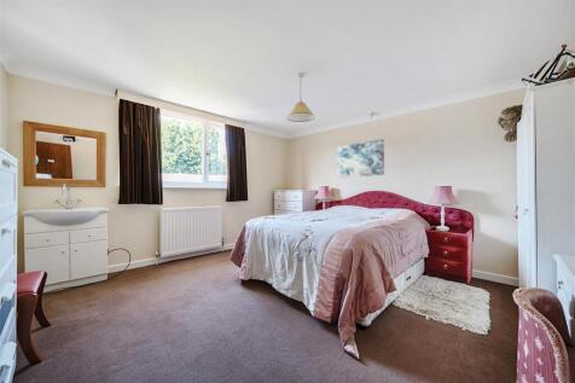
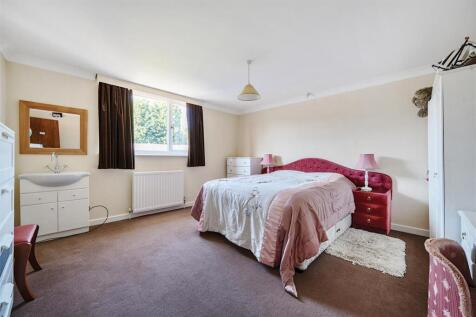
- wall art (359, 159)
